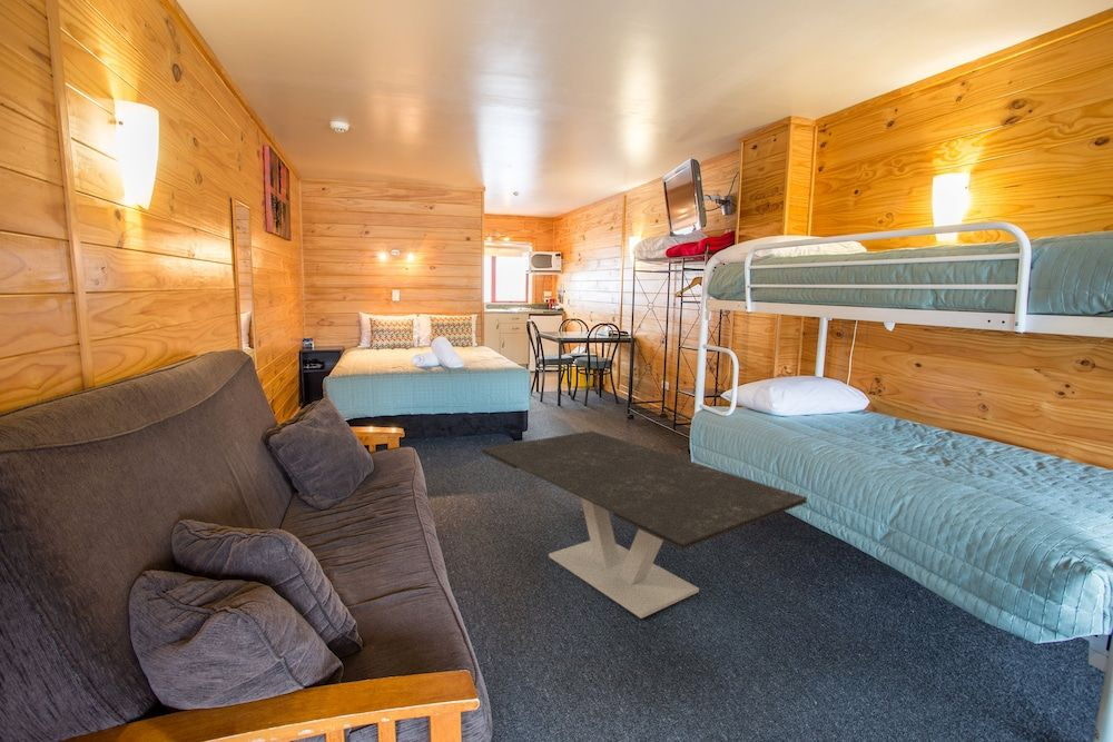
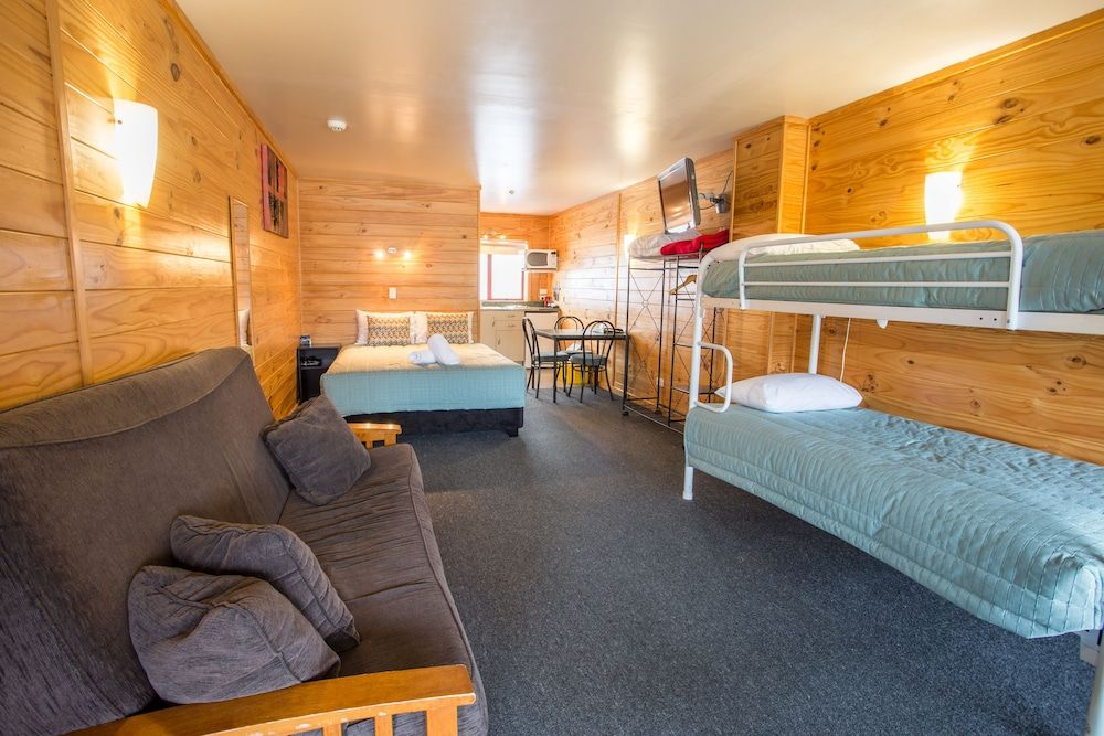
- coffee table (621, 520)
